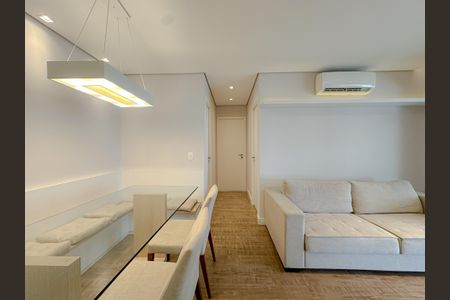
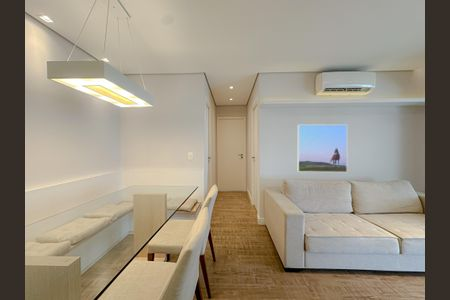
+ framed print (322, 148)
